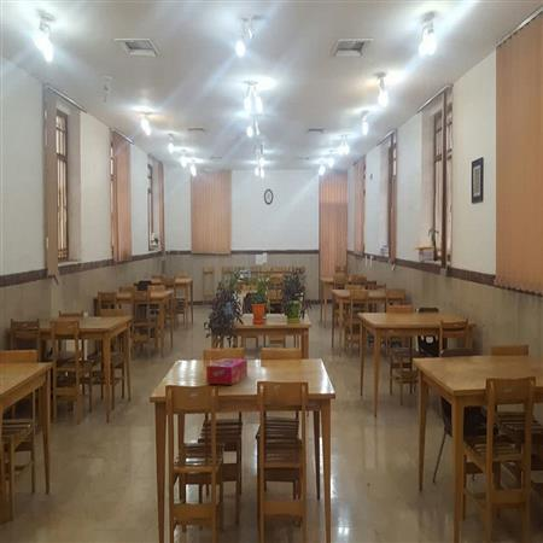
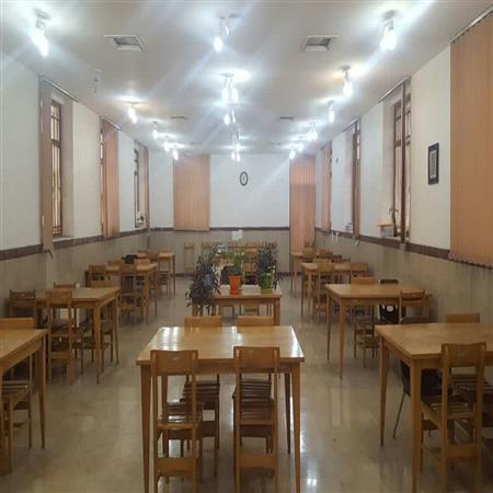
- tissue box (227, 370)
